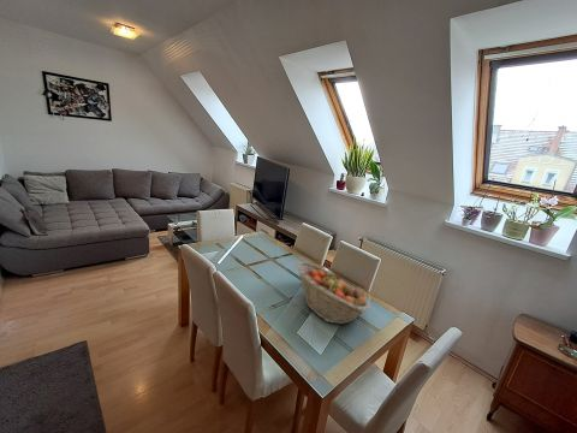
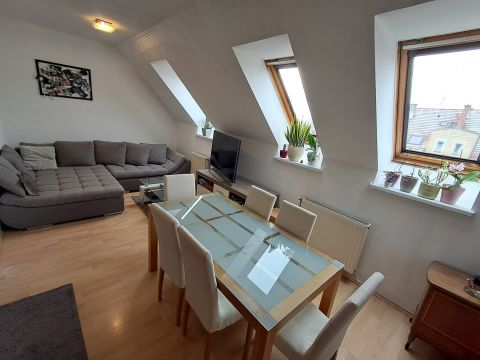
- fruit basket (329, 289)
